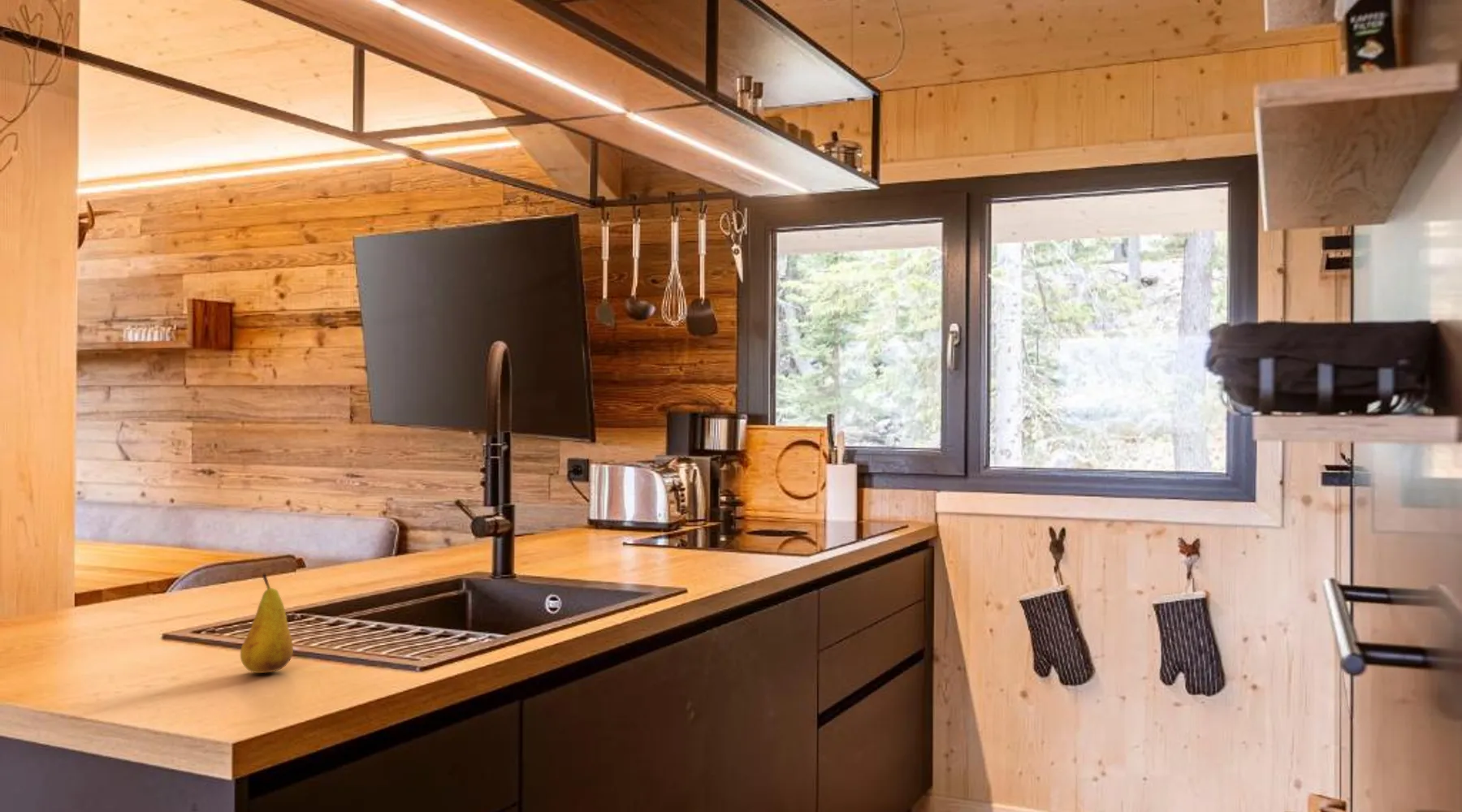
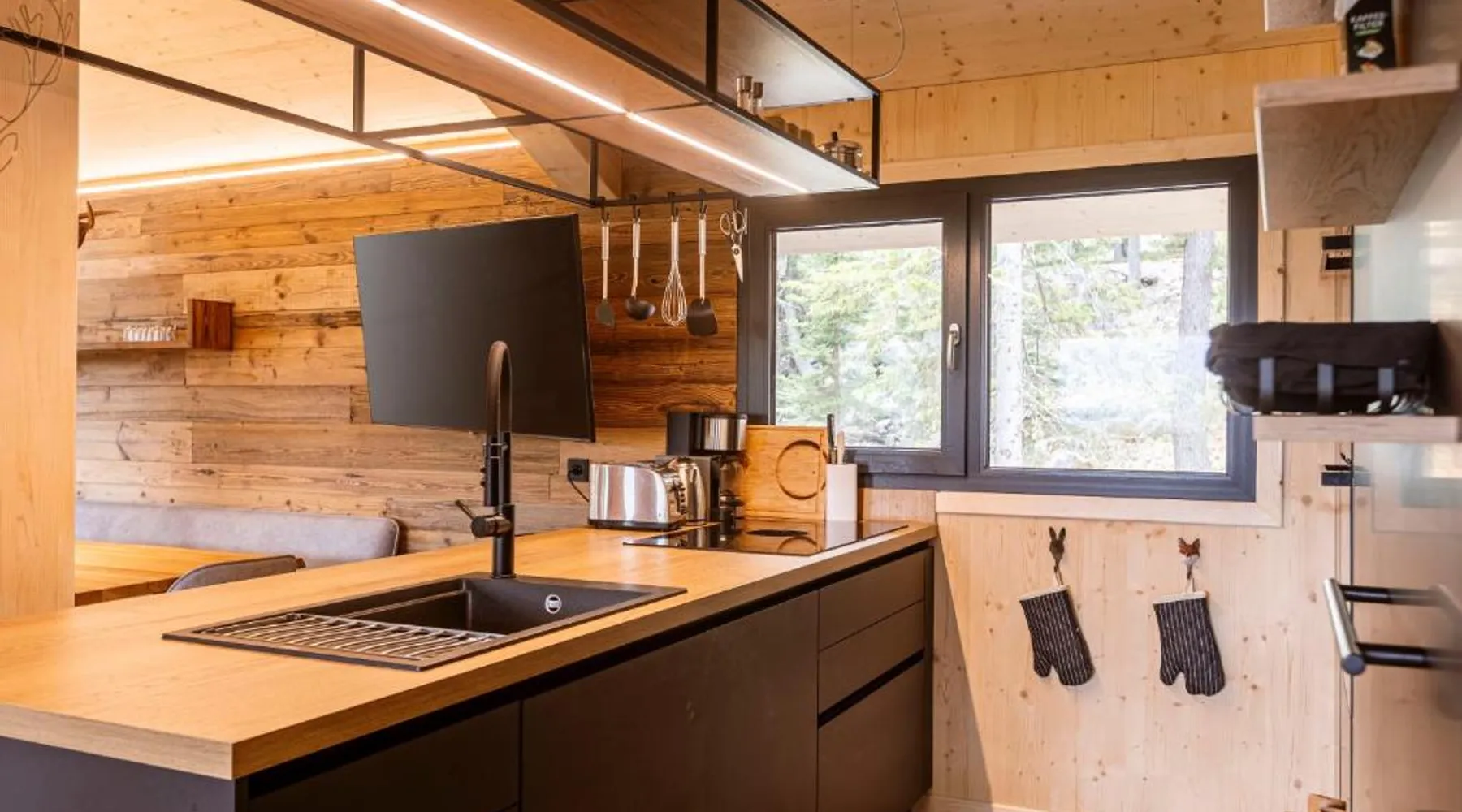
- fruit (267, 622)
